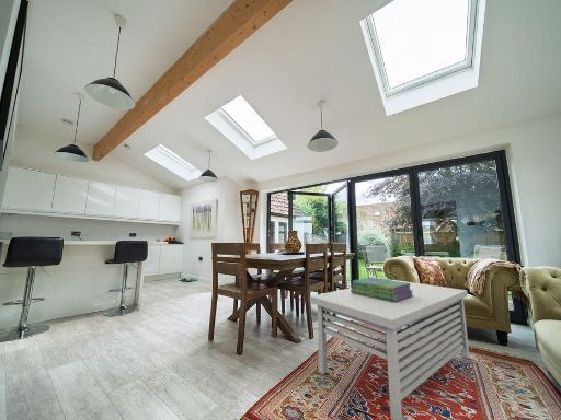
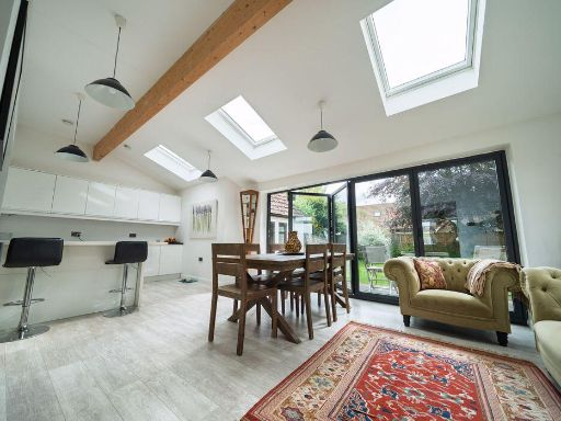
- stack of books (380, 288)
- coffee table (394, 327)
